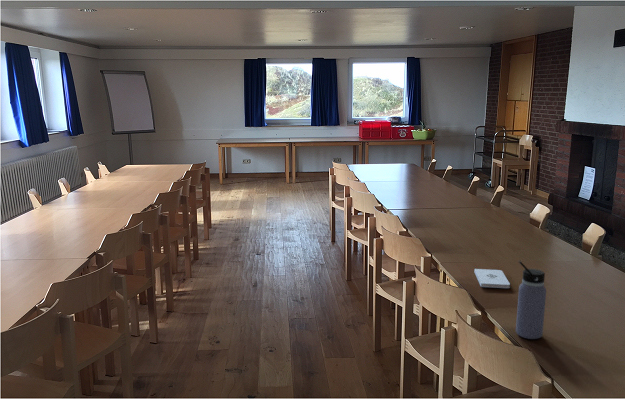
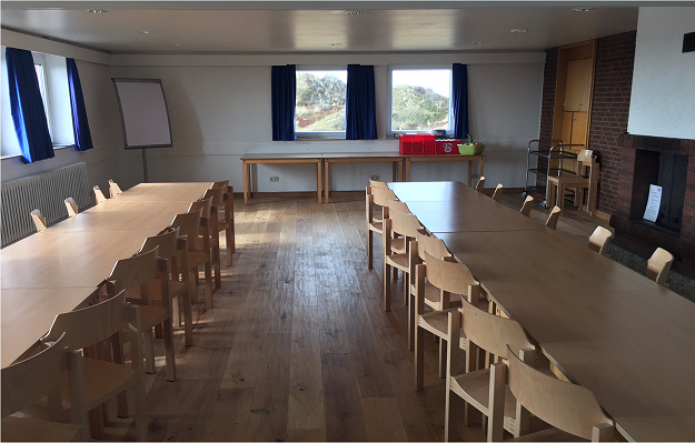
- water bottle (530, 298)
- notepad (491, 278)
